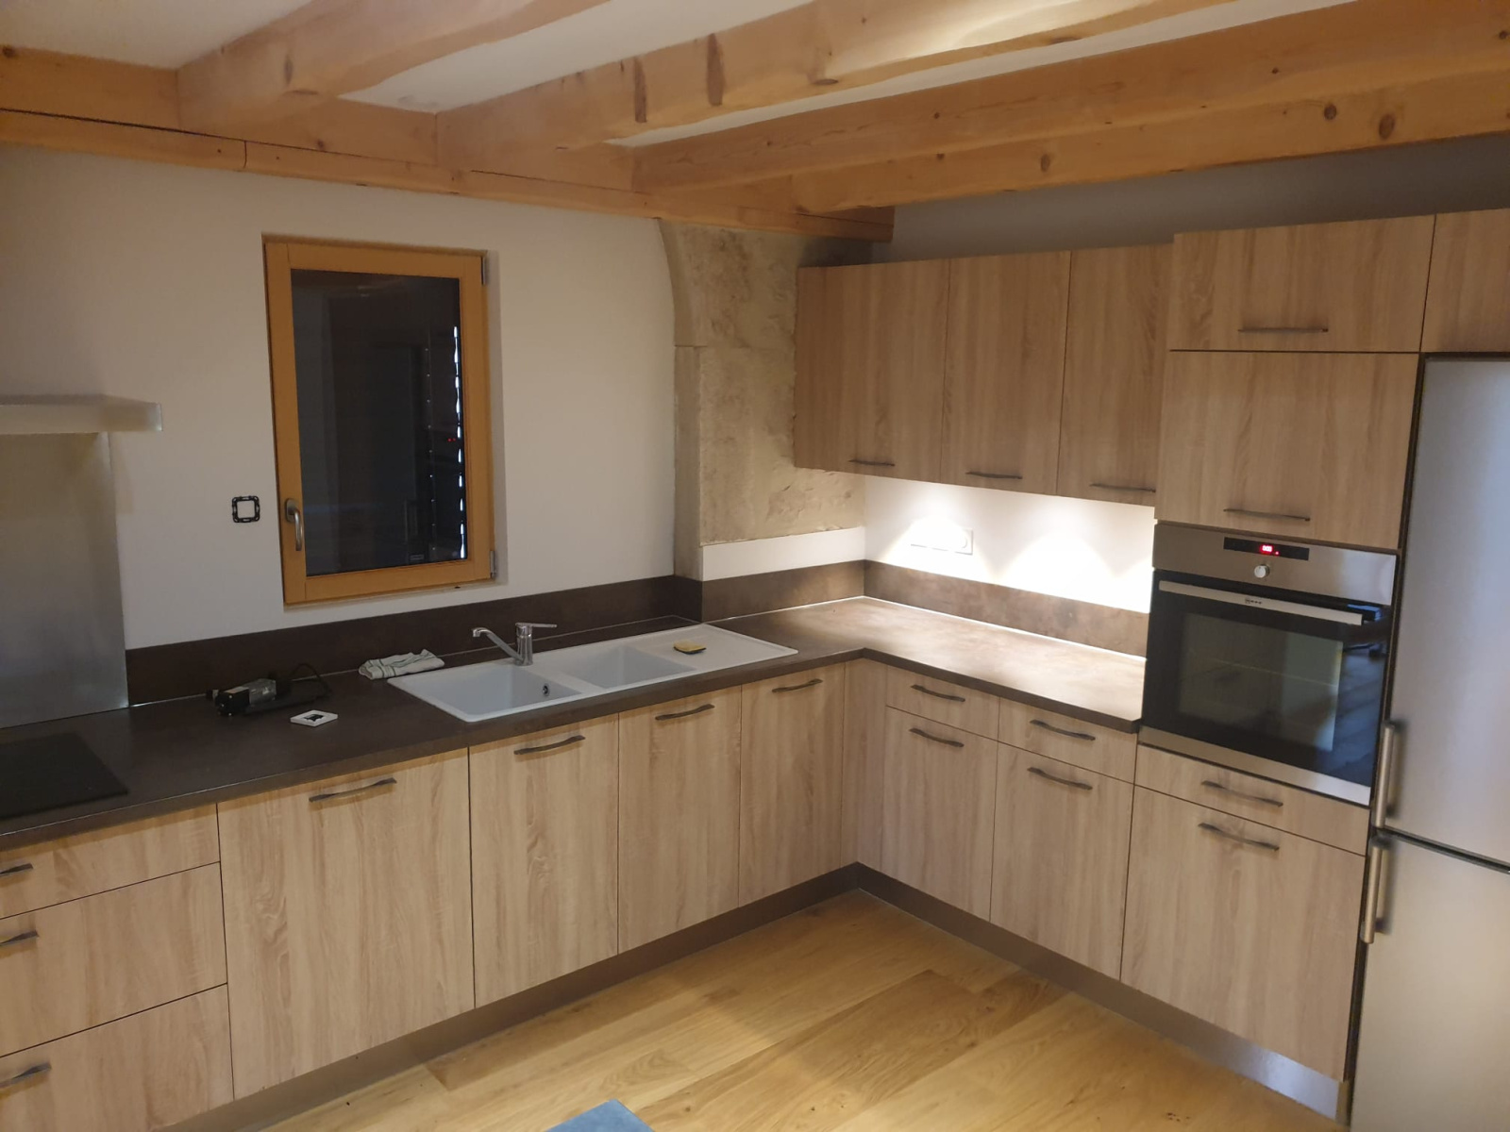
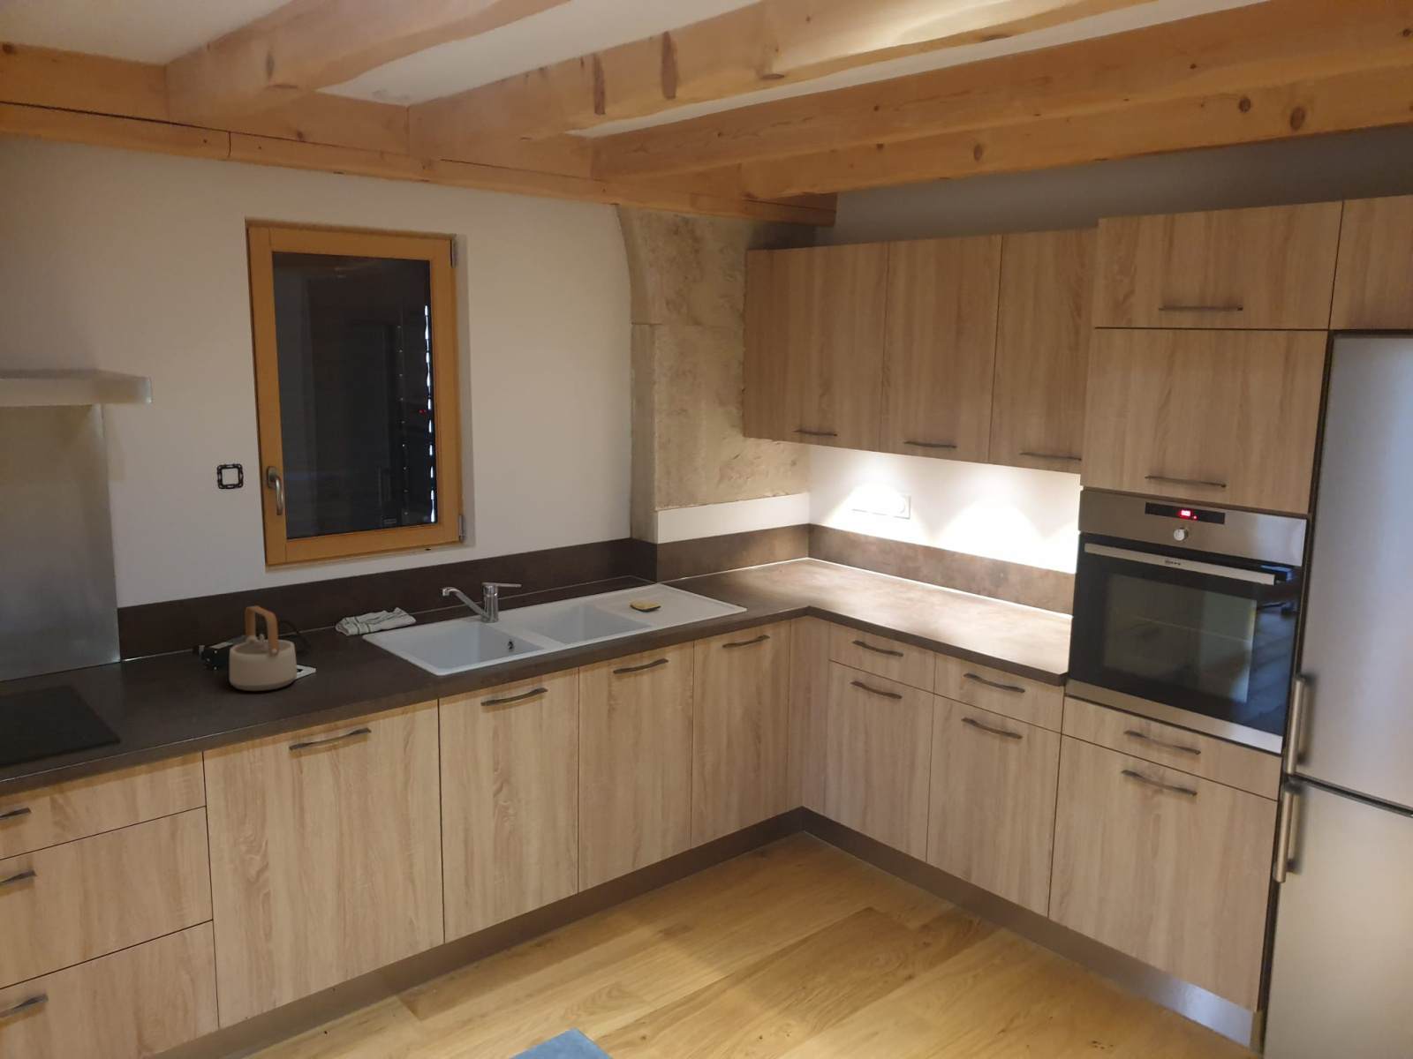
+ teapot (259, 645)
